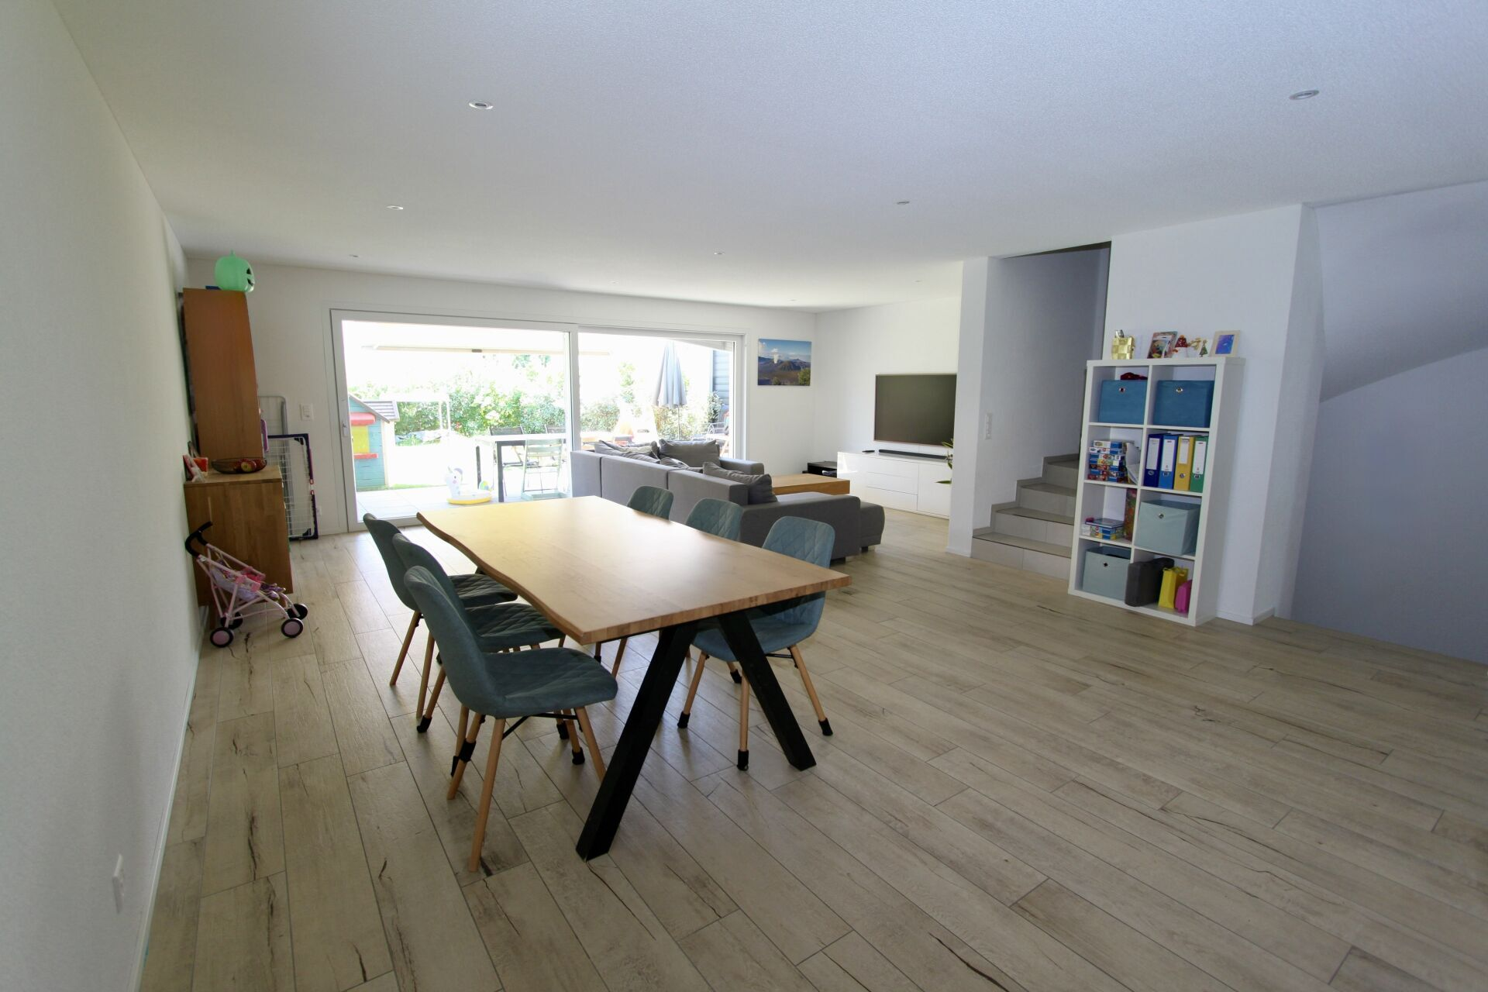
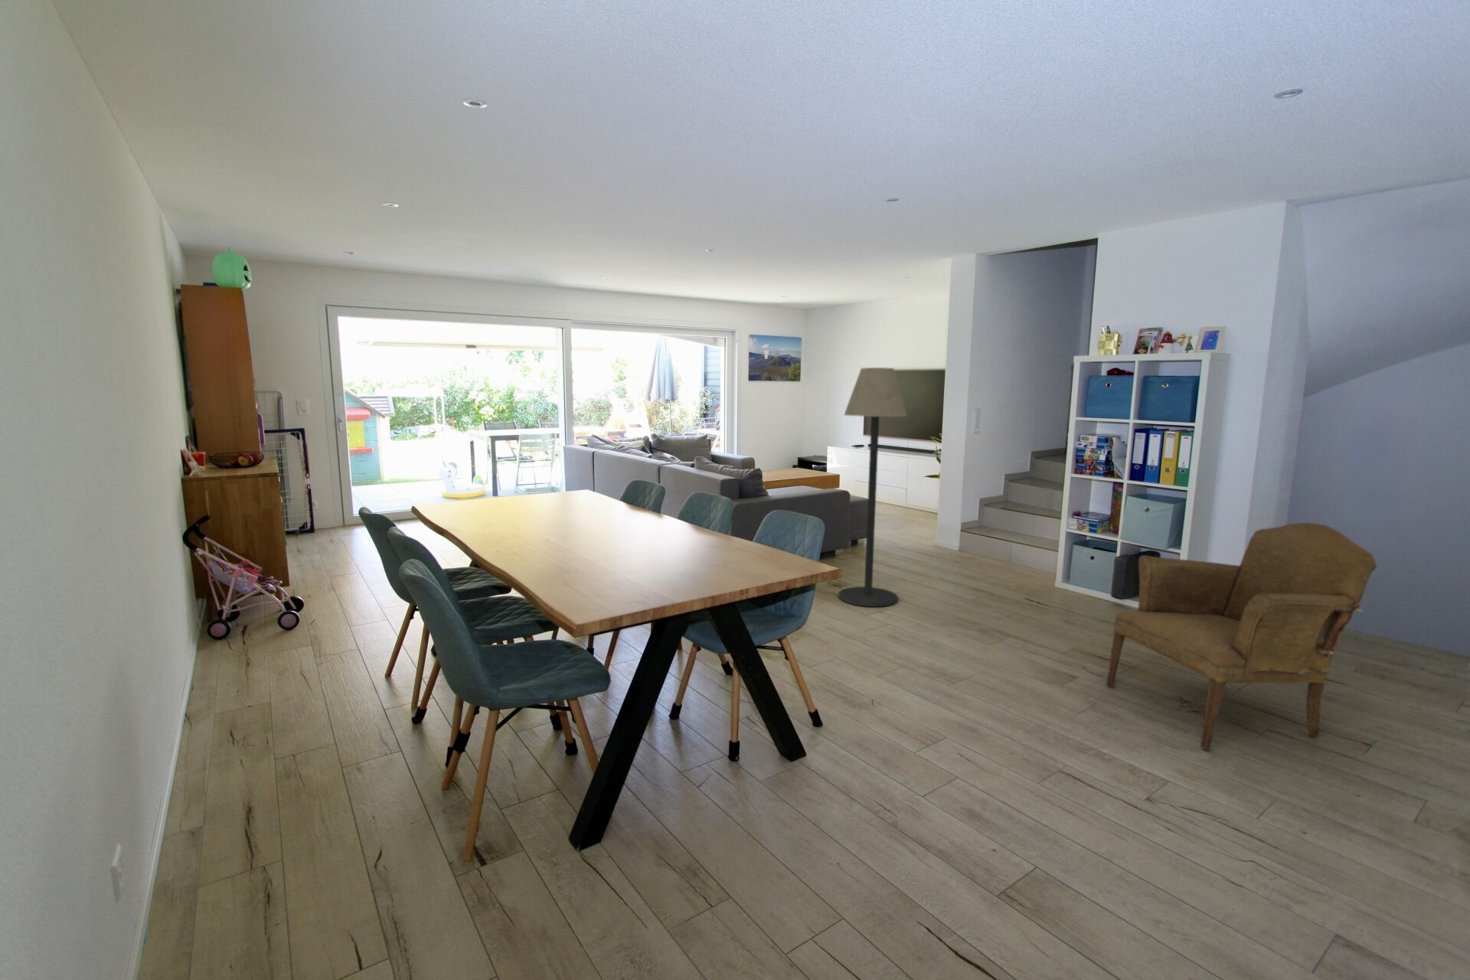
+ floor lamp (872, 486)
+ armchair (1235, 618)
